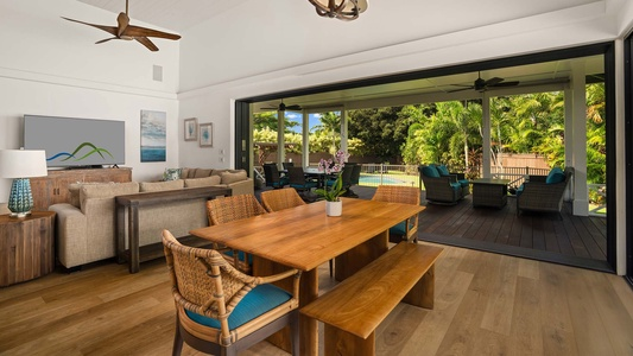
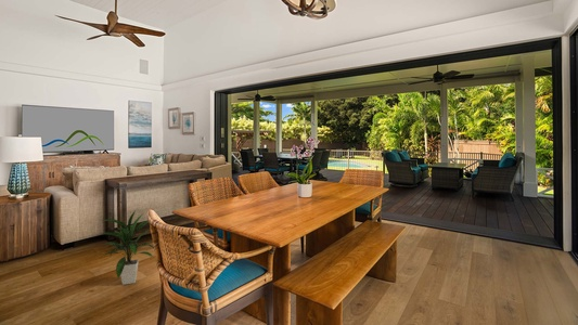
+ indoor plant (126, 247)
